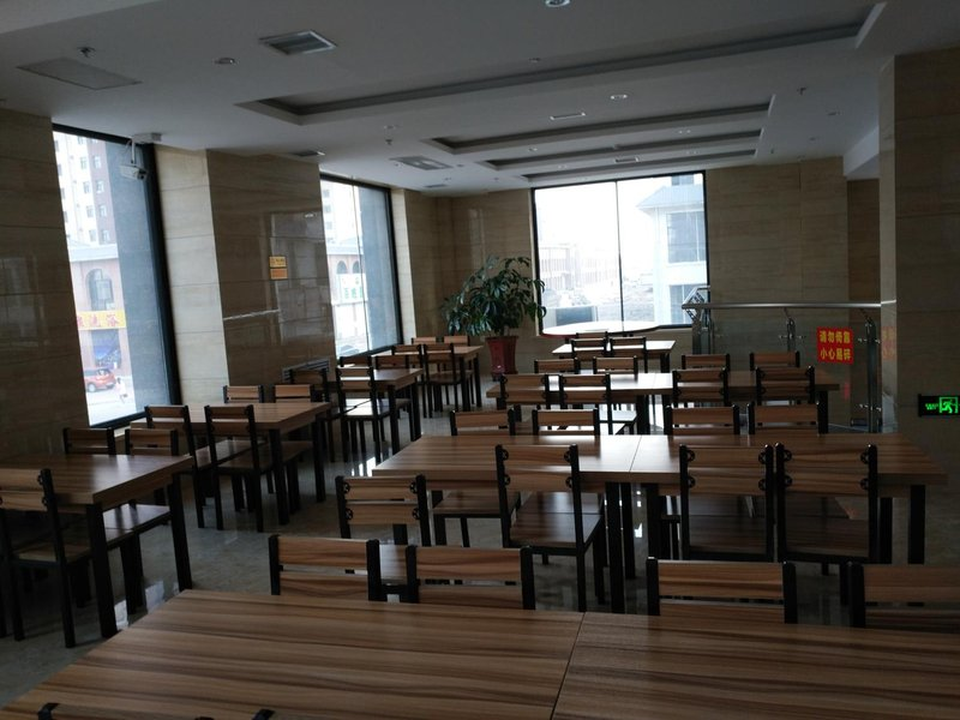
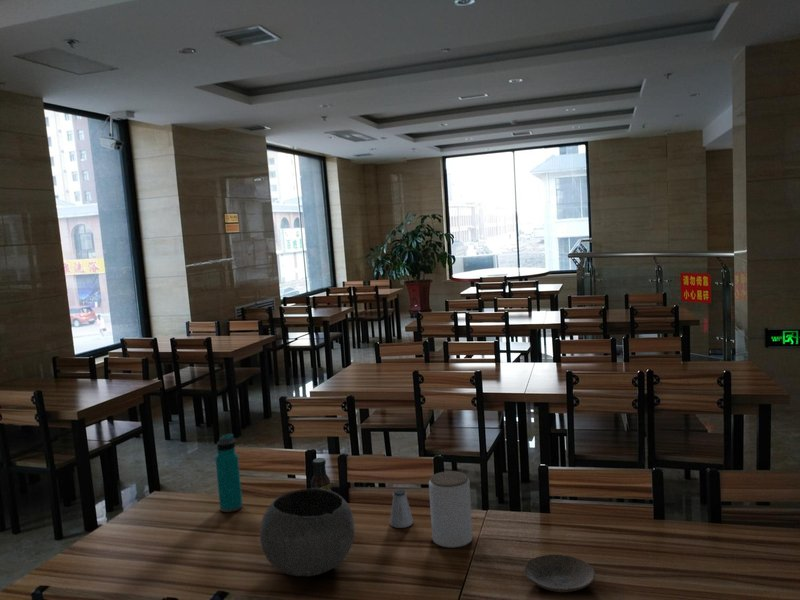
+ sauce bottle (321, 488)
+ bowl (307, 532)
+ saltshaker (400, 507)
+ jar (450, 508)
+ plate (559, 576)
+ water bottle (228, 472)
